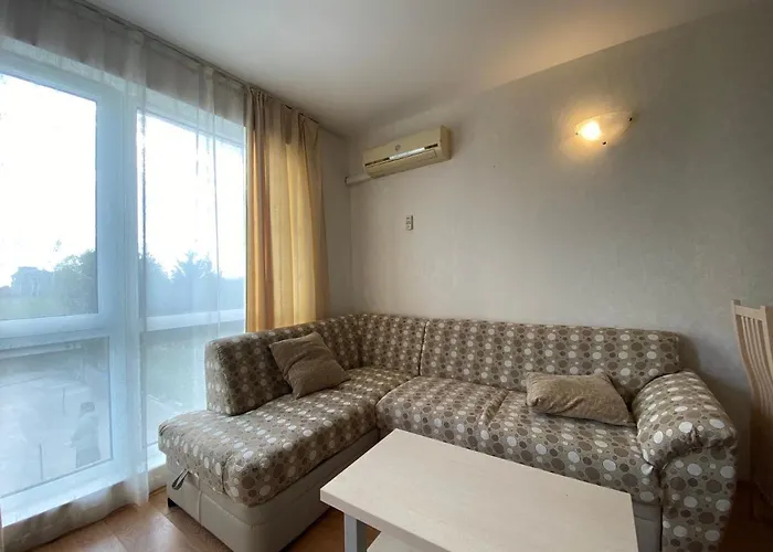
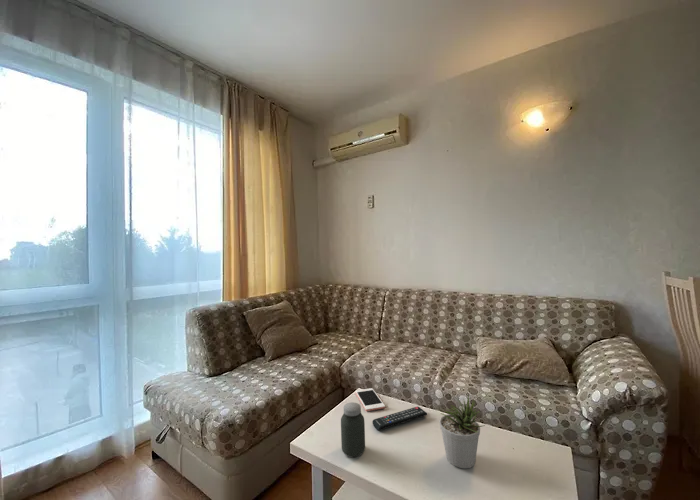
+ cell phone (369, 398)
+ jar (352, 428)
+ potted plant (461, 429)
+ remote control (400, 418)
